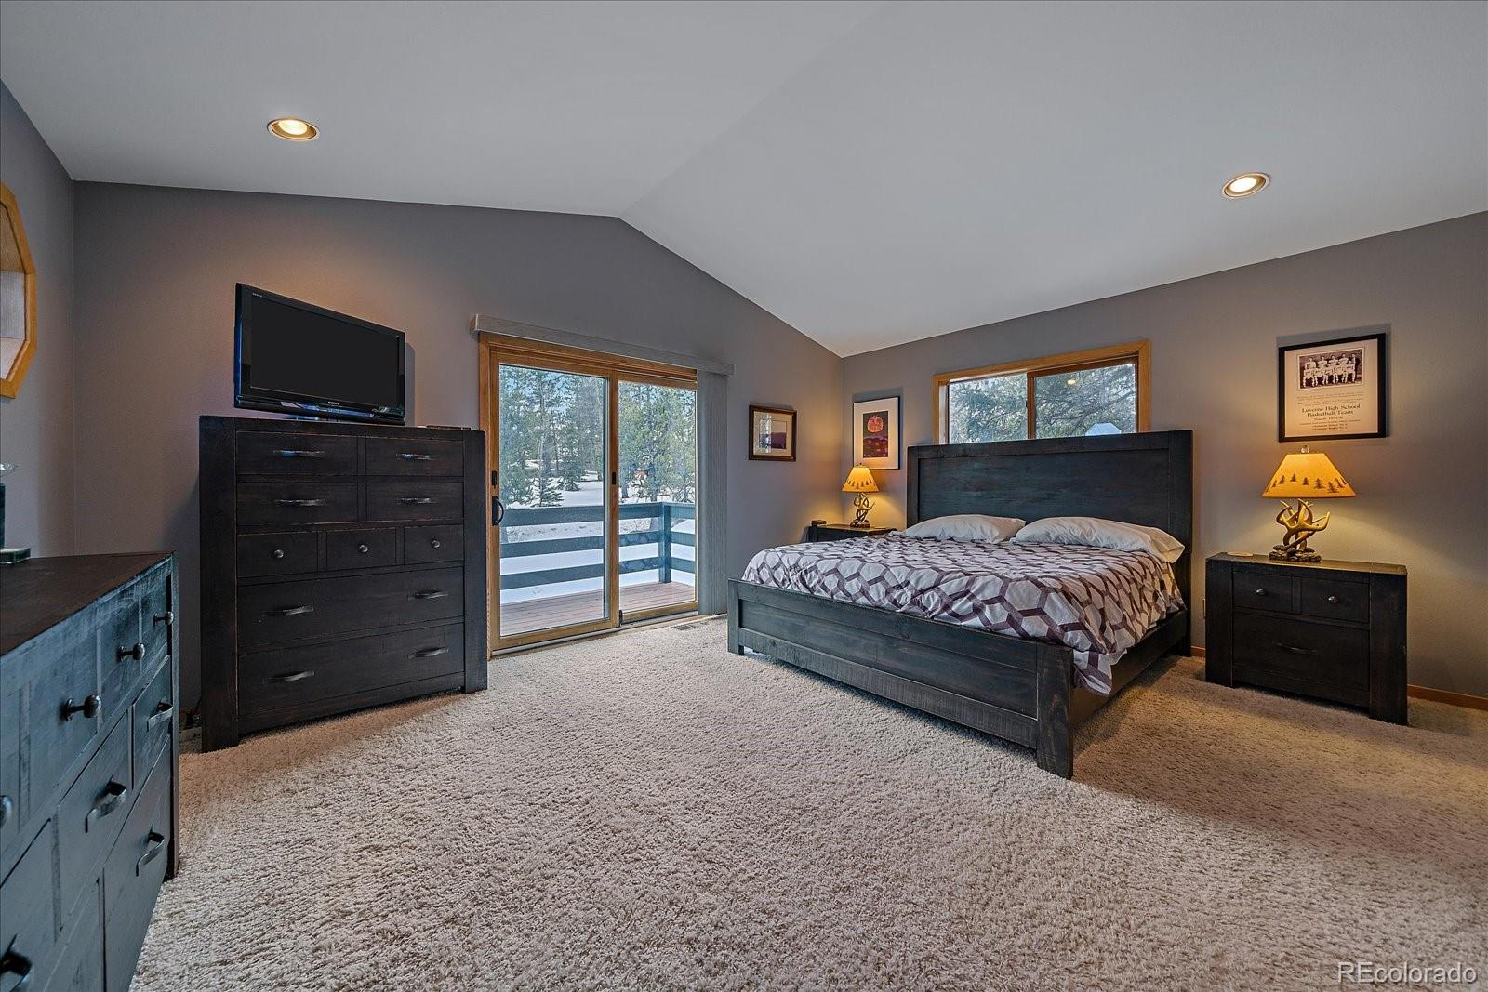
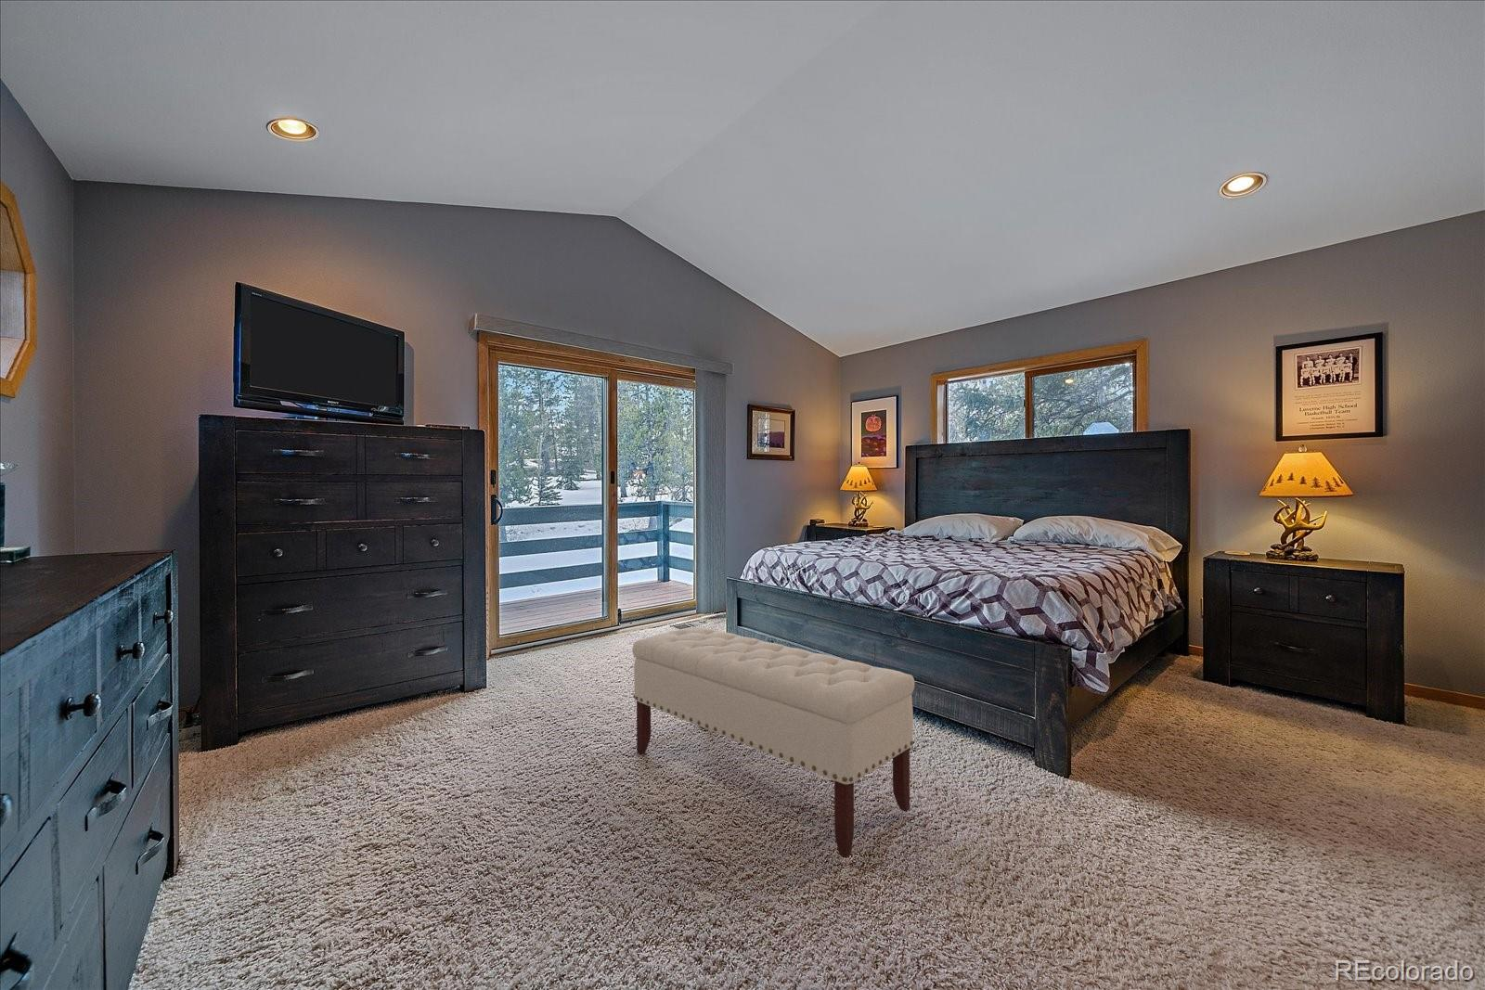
+ bench (759, 715)
